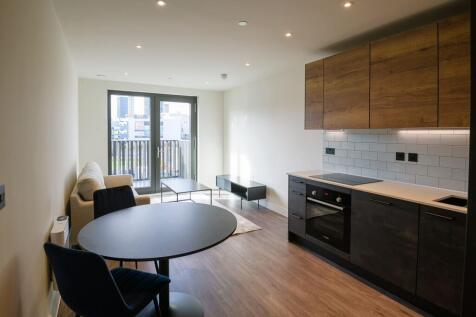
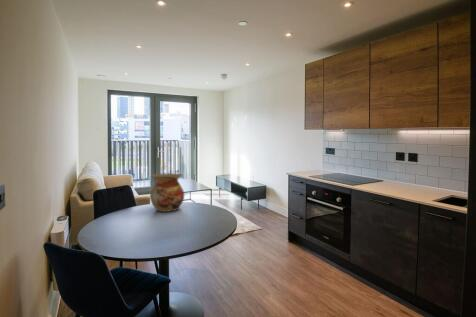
+ vase (167, 192)
